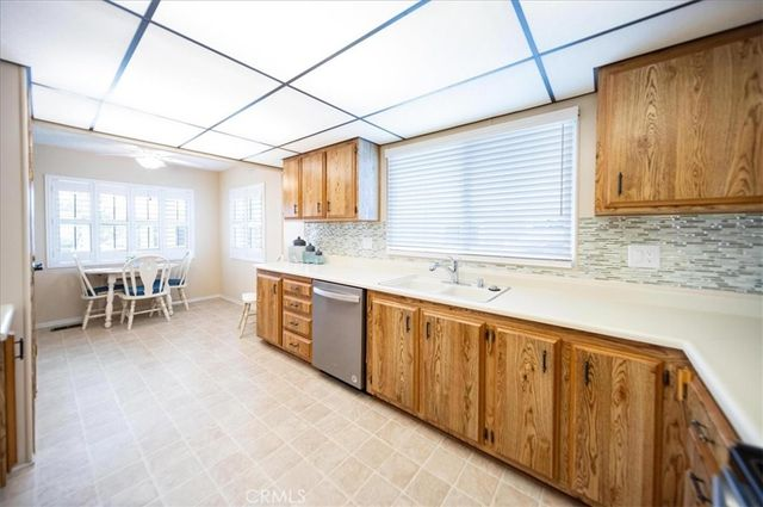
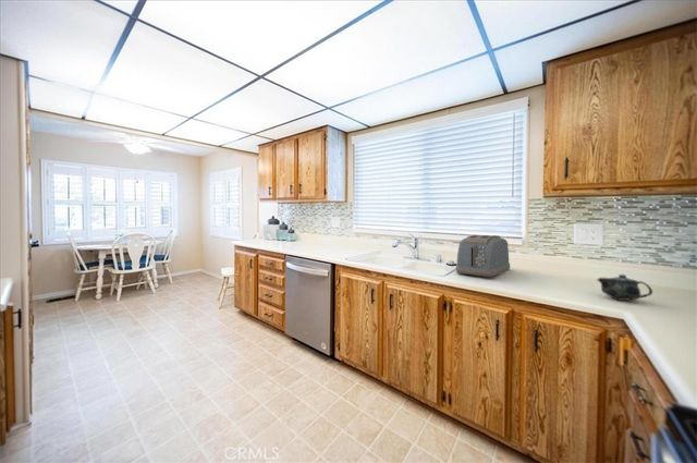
+ chinaware (623, 287)
+ toaster (482, 253)
